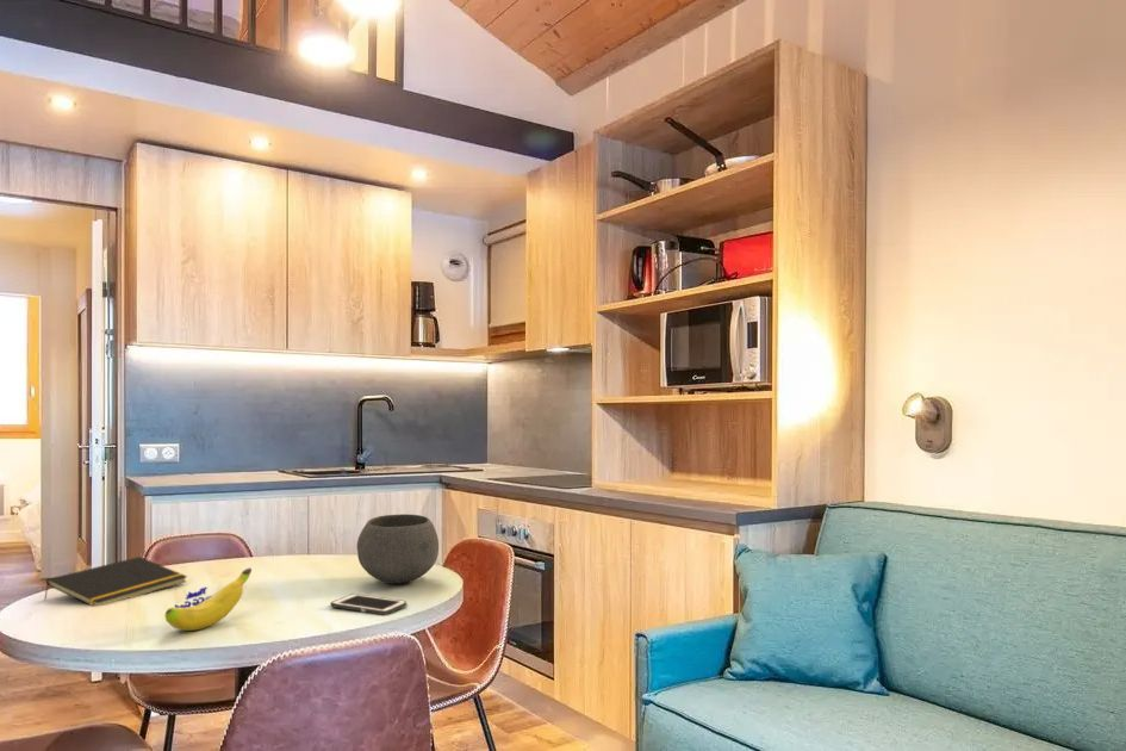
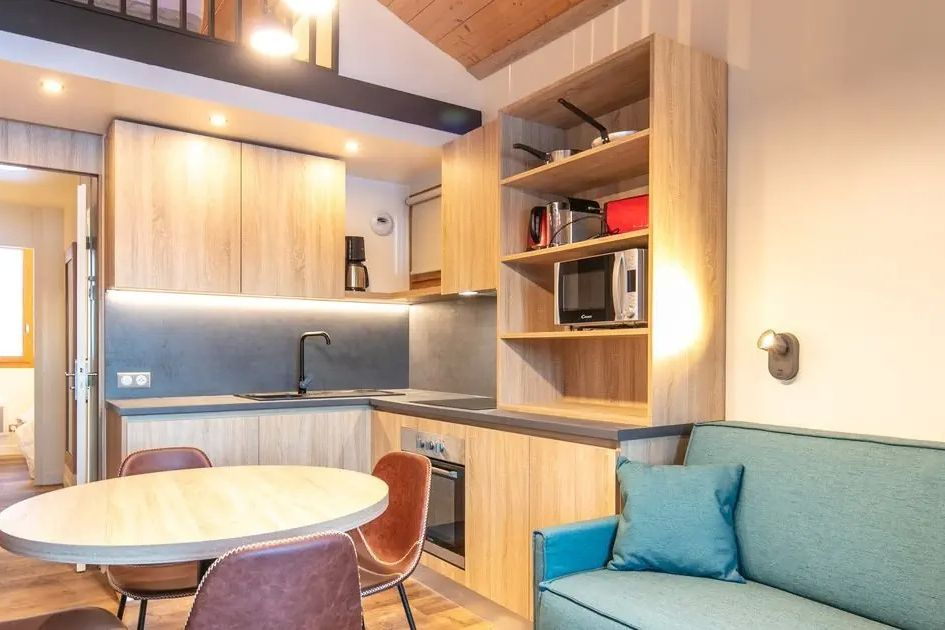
- cell phone (368, 603)
- bowl (398, 550)
- notepad (119, 579)
- banana (206, 601)
